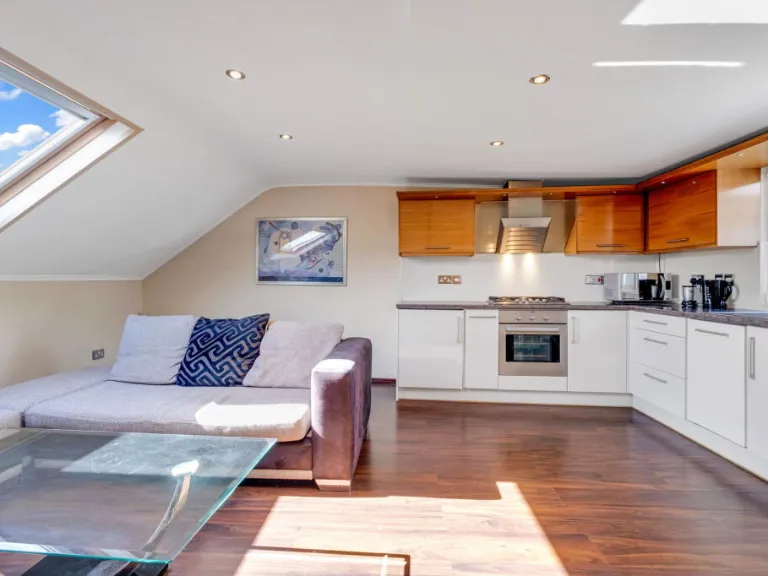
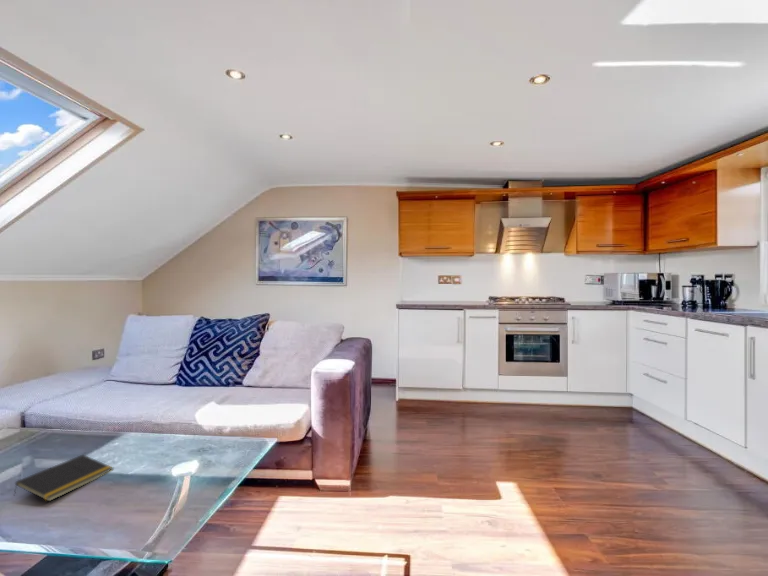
+ notepad (67, 475)
